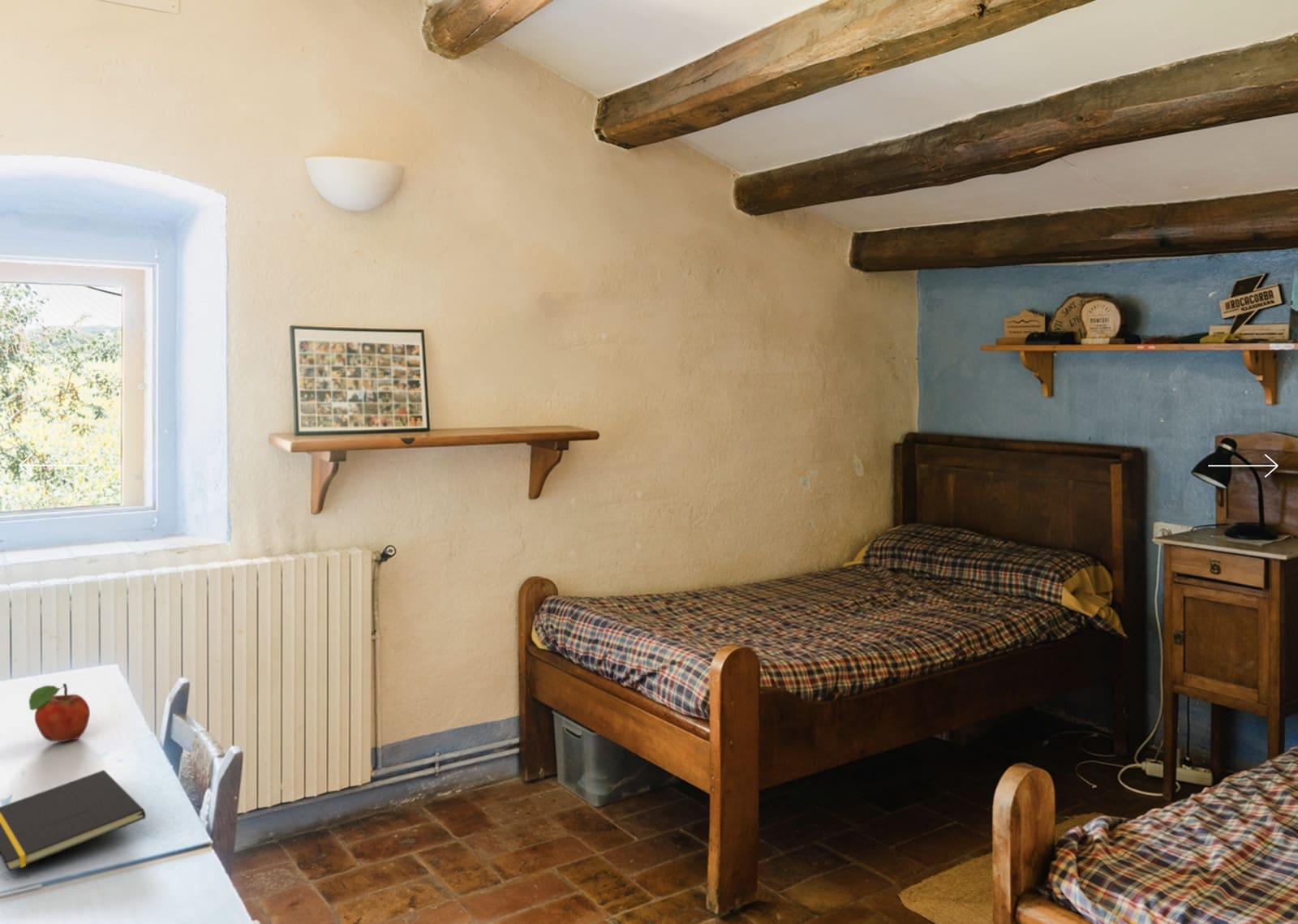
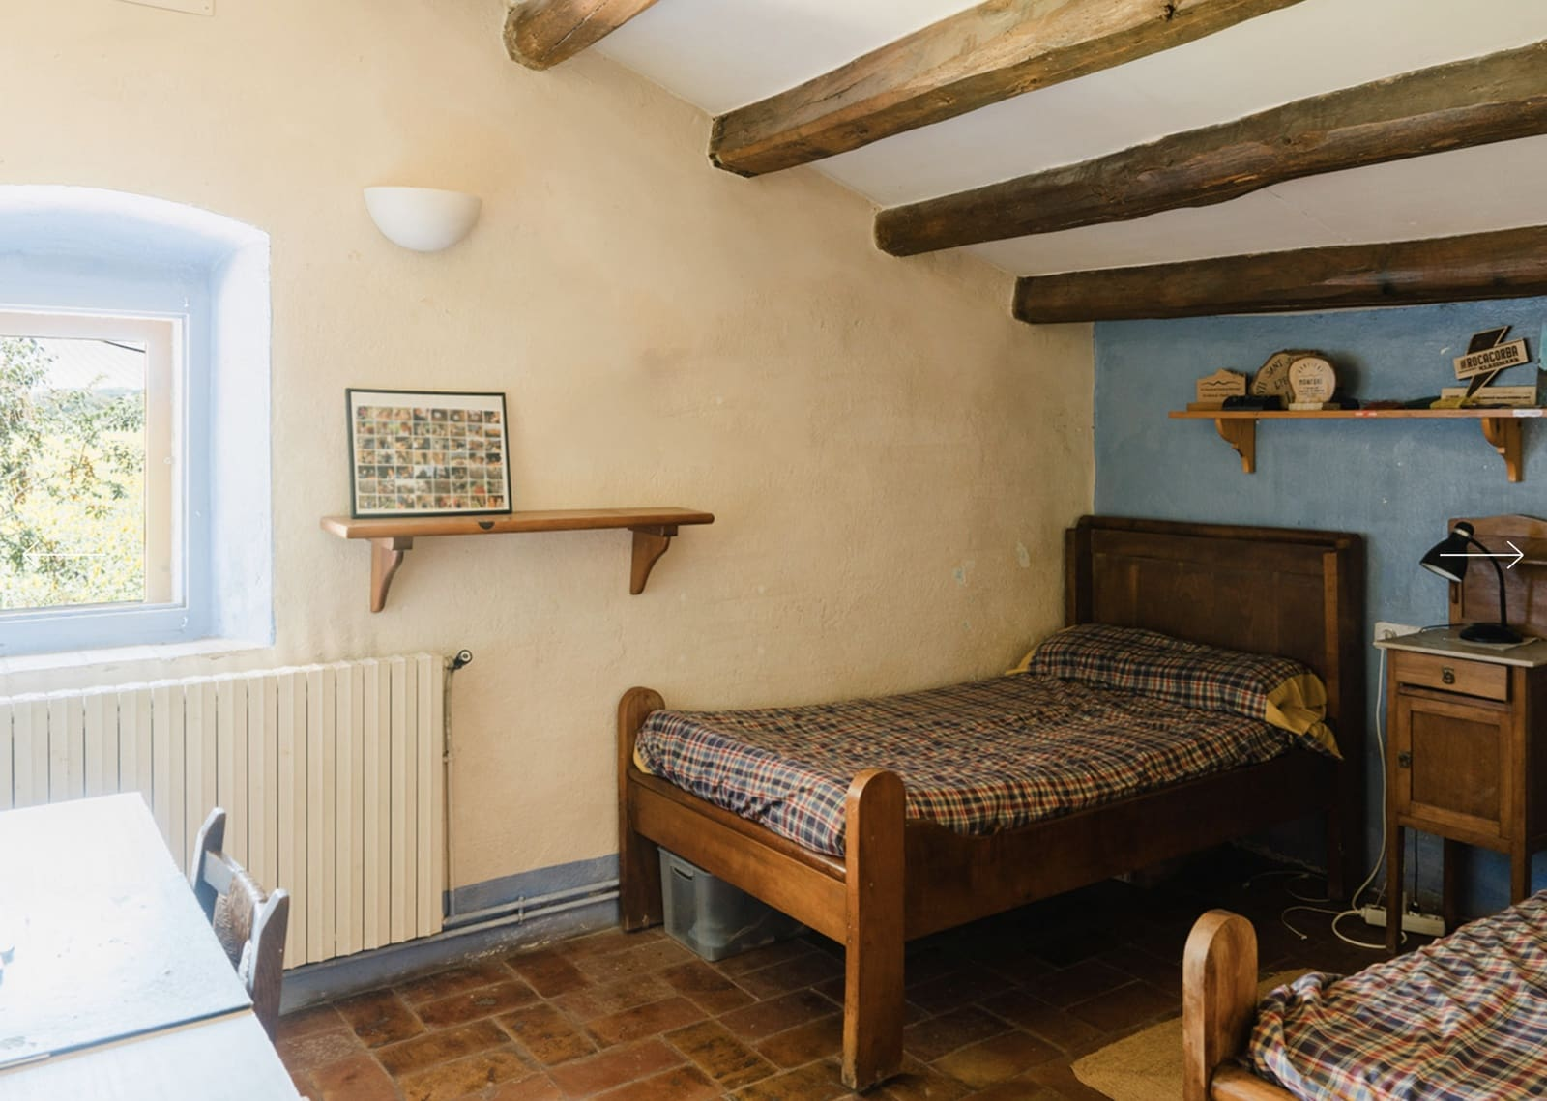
- fruit (59, 712)
- notepad (61, 815)
